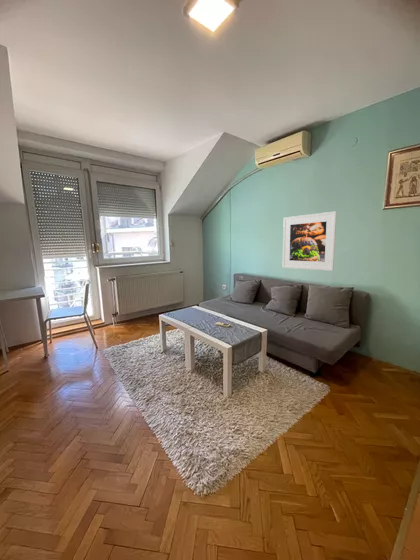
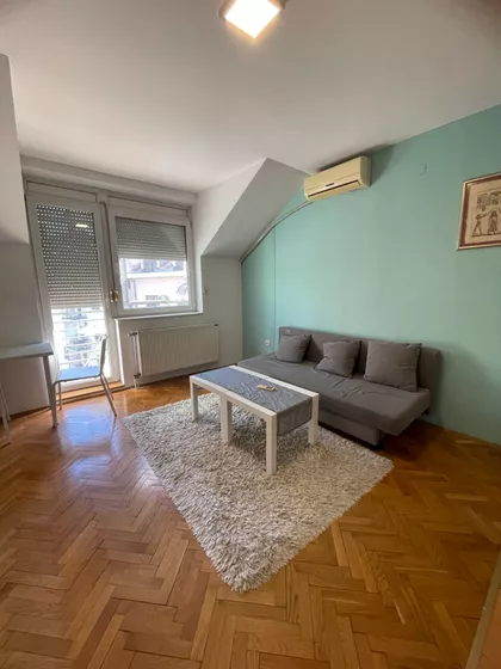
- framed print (306, 242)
